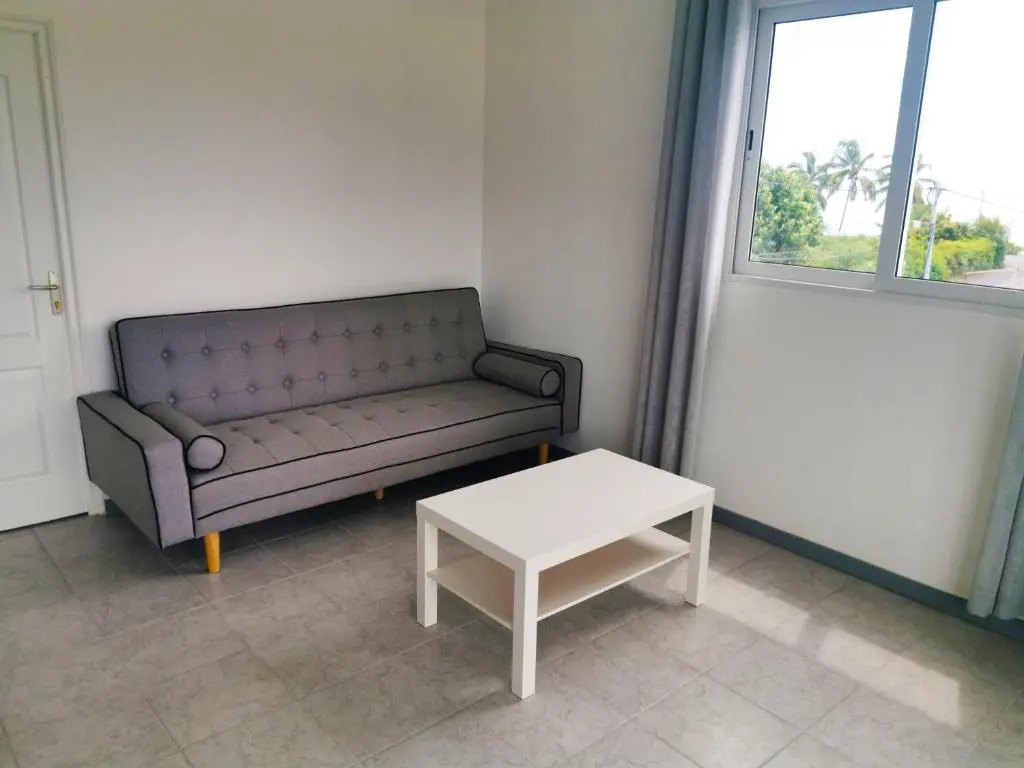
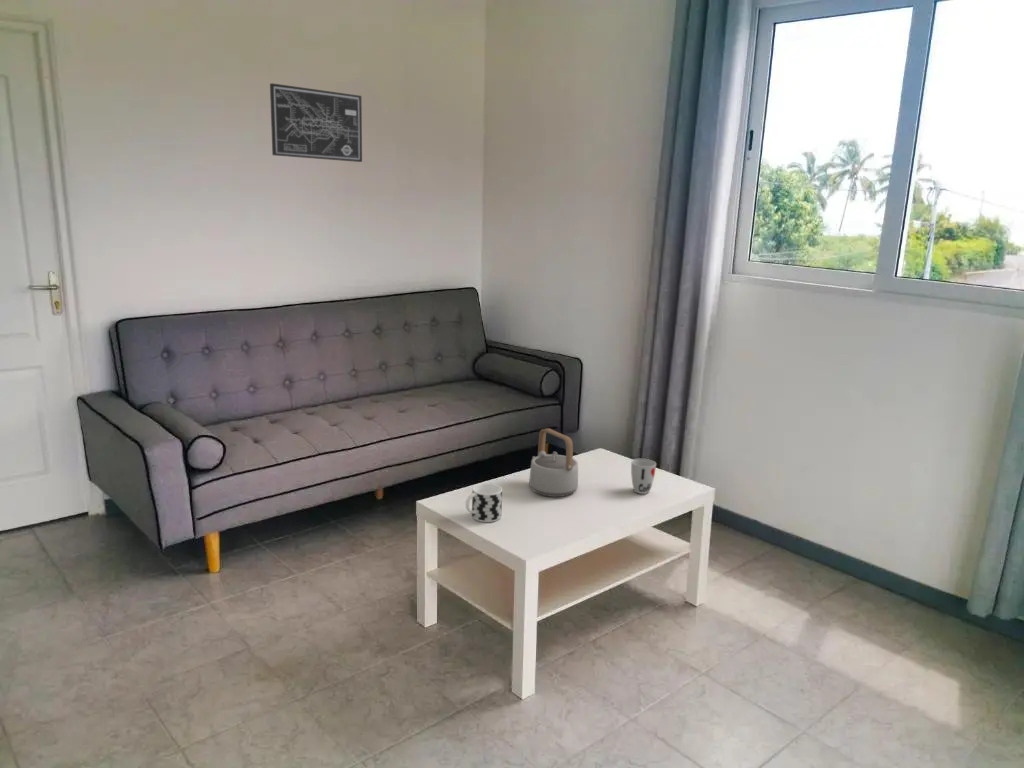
+ cup (642, 476)
+ cup (482, 503)
+ teapot (551, 459)
+ wall art (318, 124)
